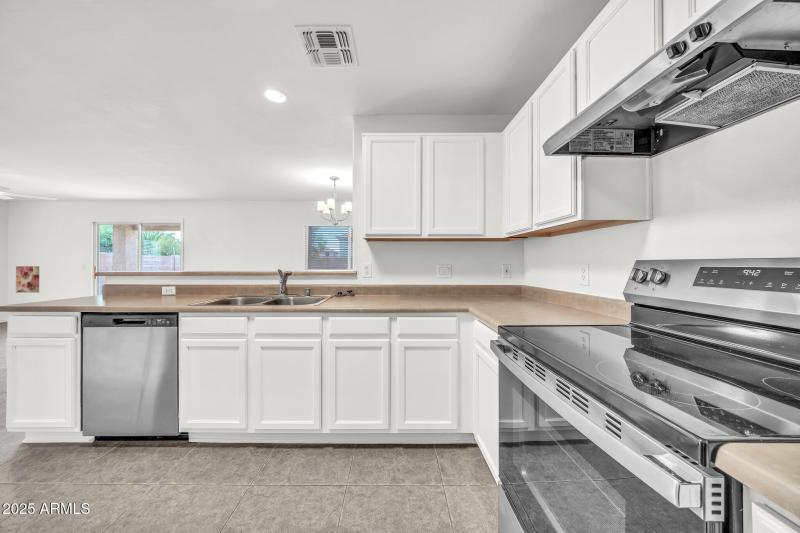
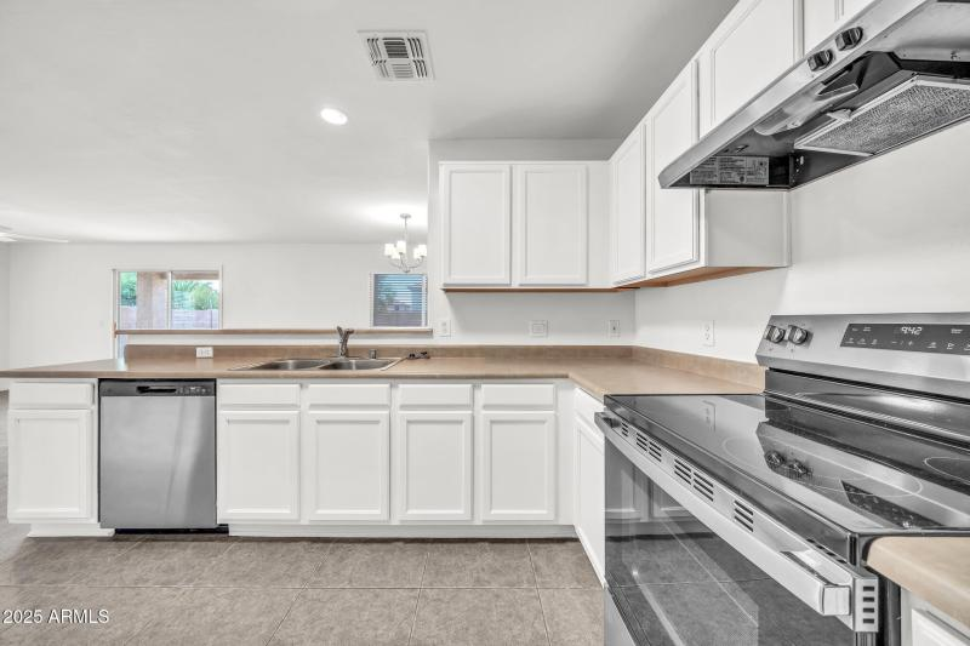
- wall art (27, 279)
